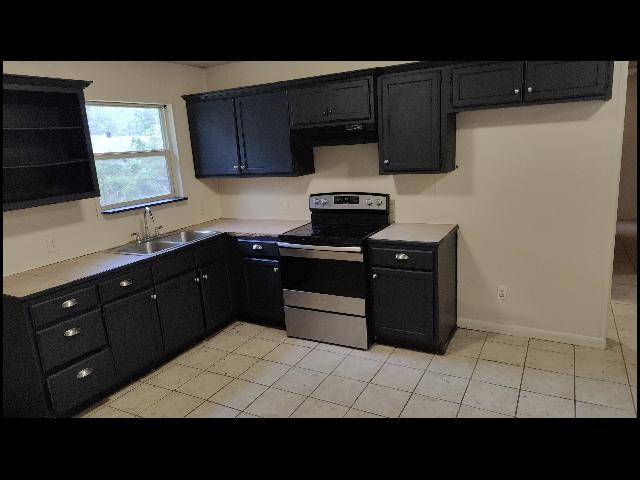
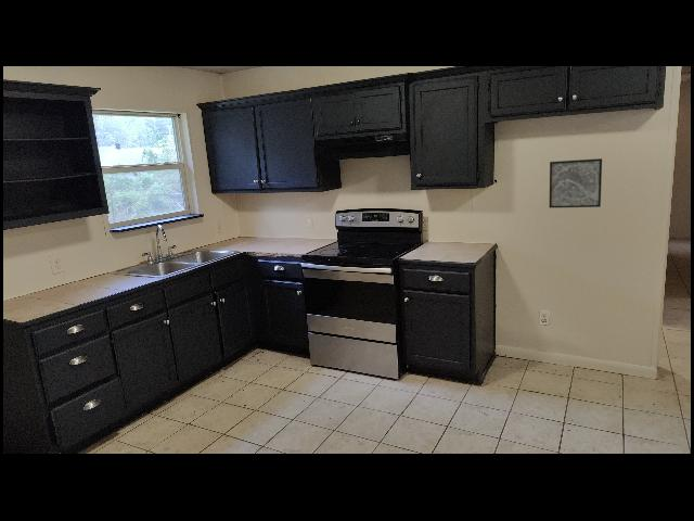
+ wall art (575, 183)
